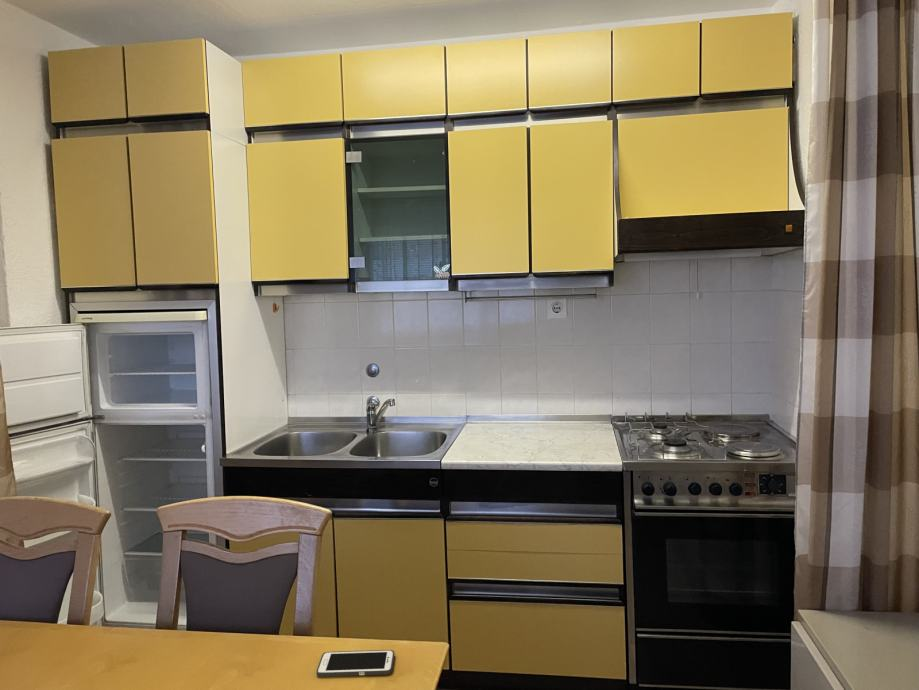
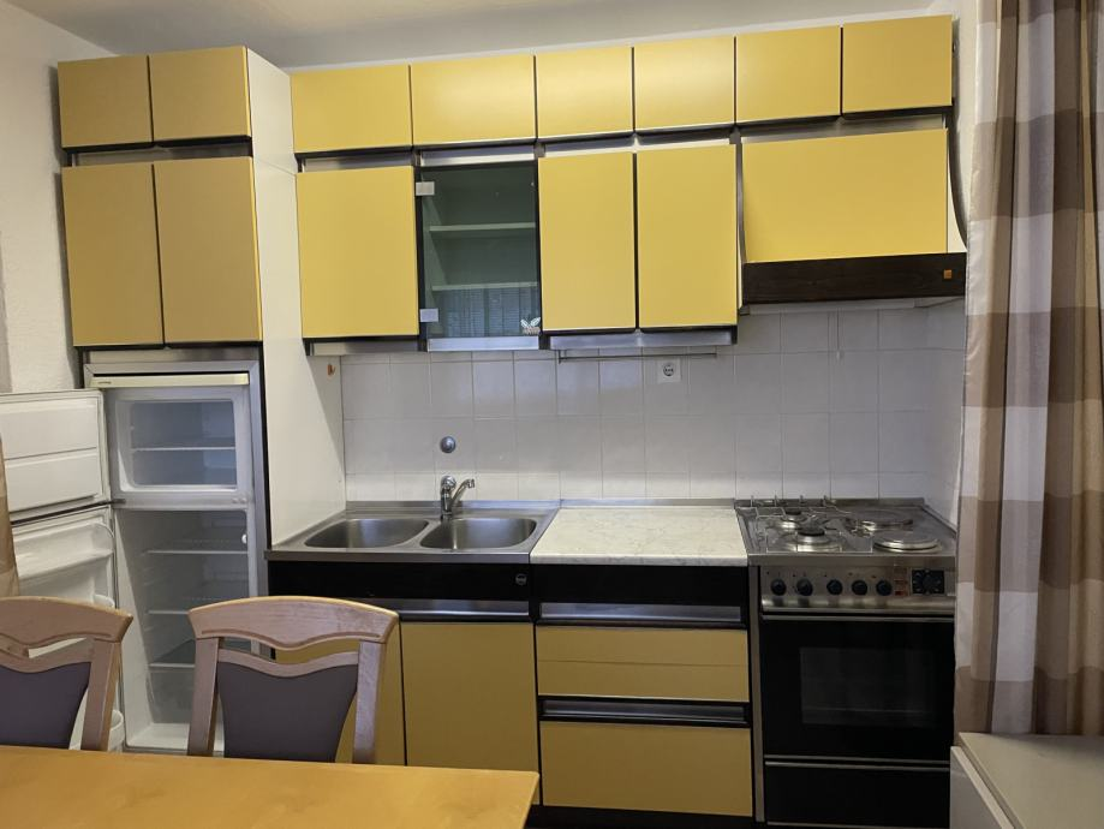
- cell phone (356, 663)
